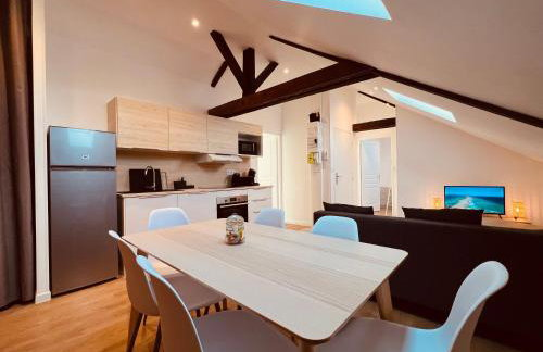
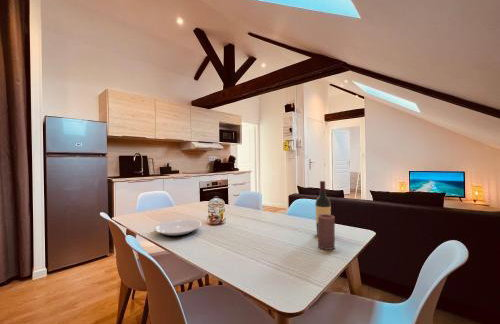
+ wine bottle (323, 208)
+ candle (326, 231)
+ plate (178, 228)
